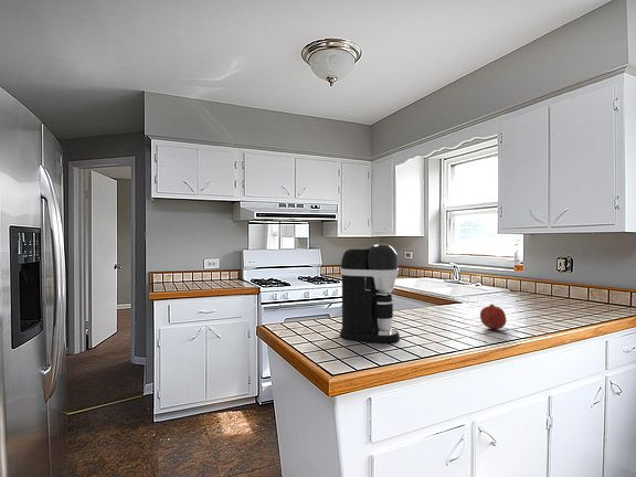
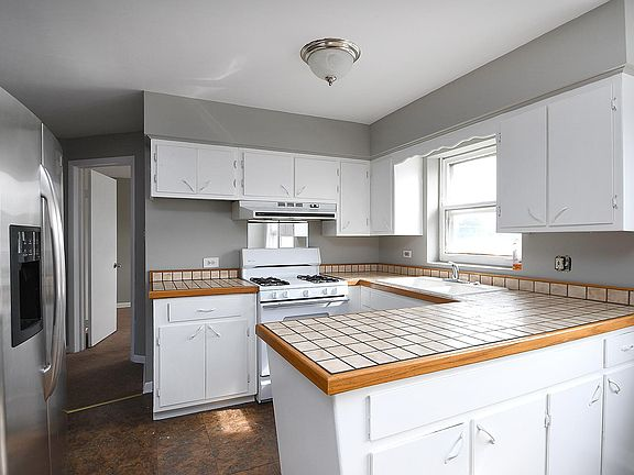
- fruit (492, 316)
- coffee maker (369, 289)
